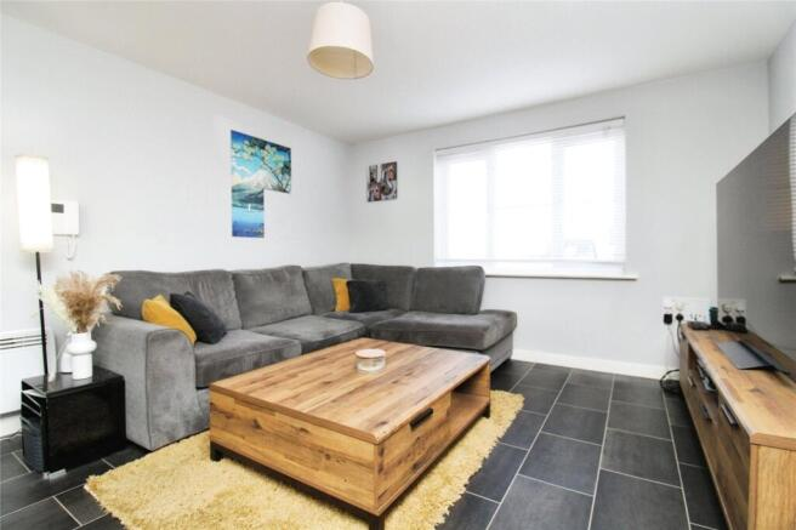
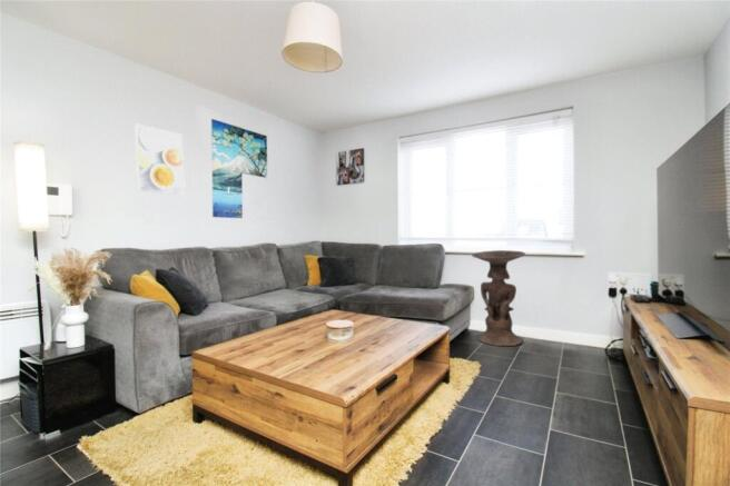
+ pedestal table (499, 296)
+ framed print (160, 160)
